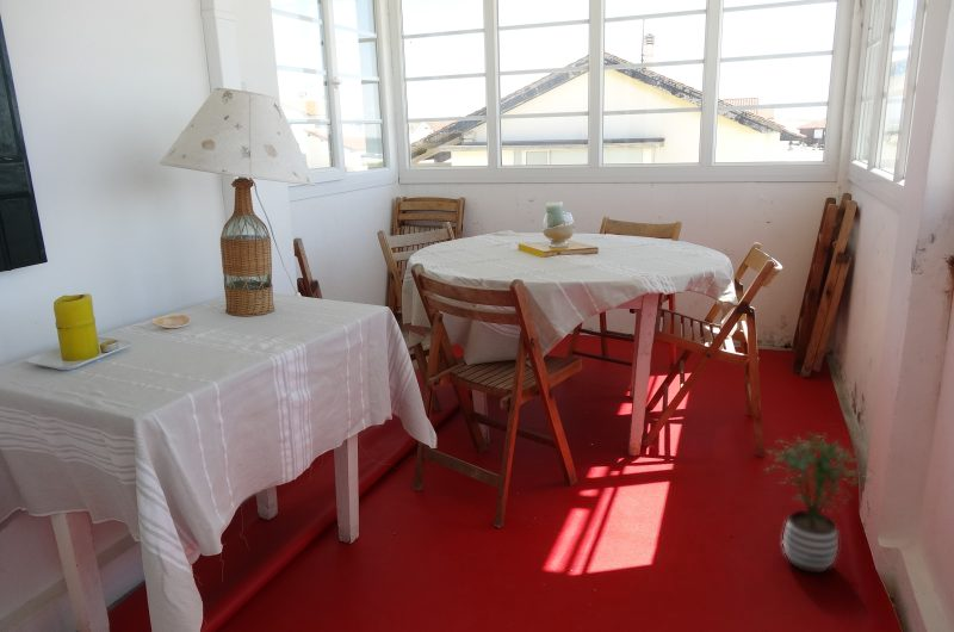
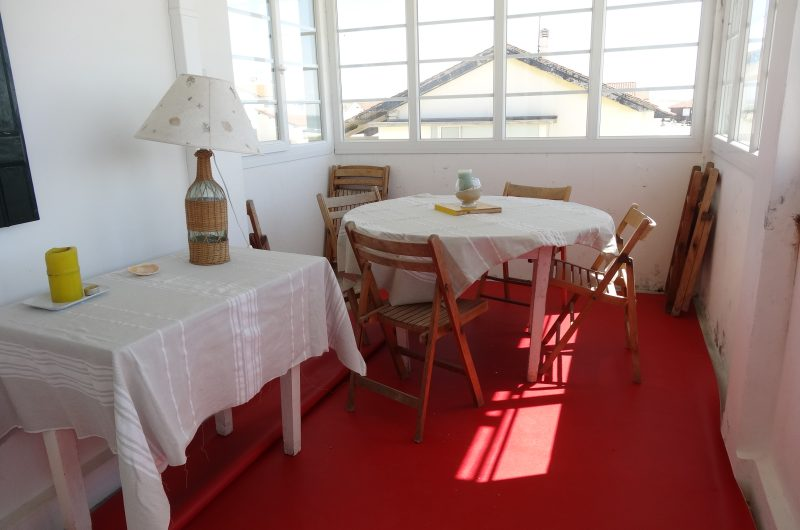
- potted plant (811, 500)
